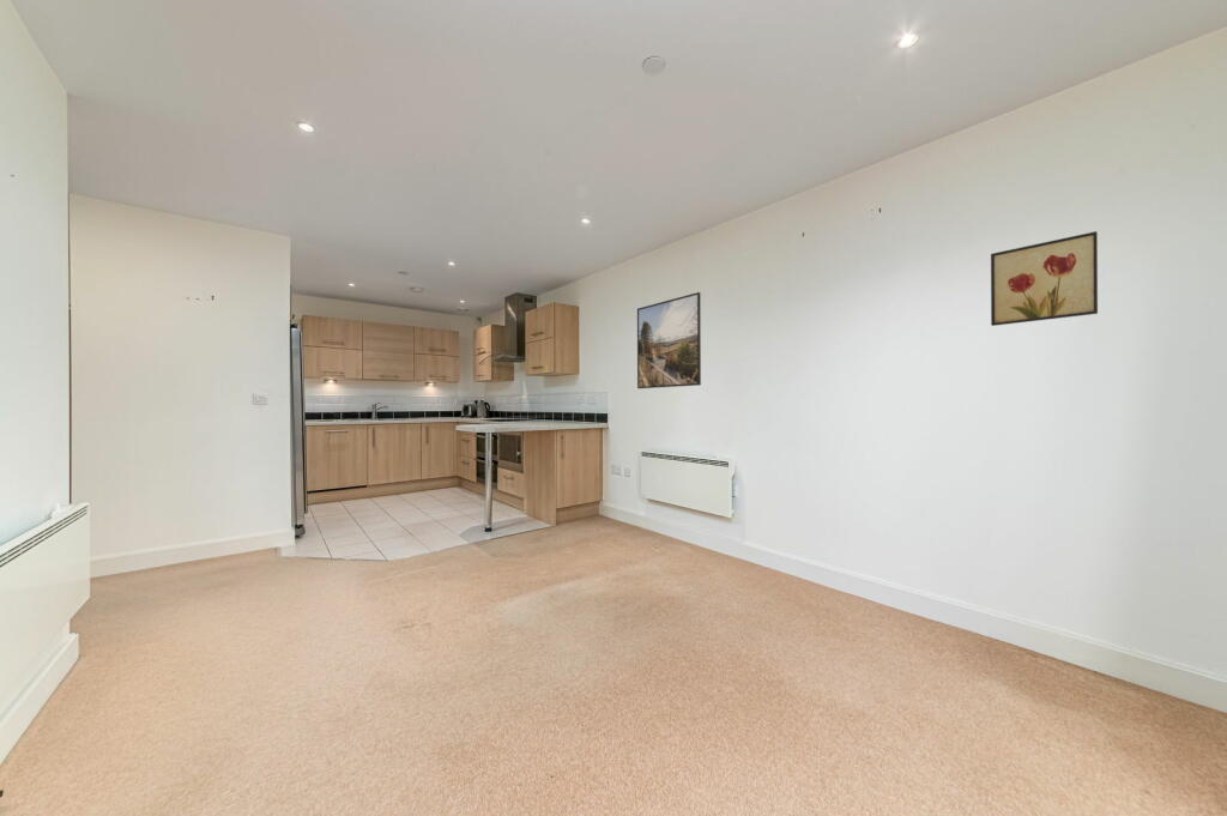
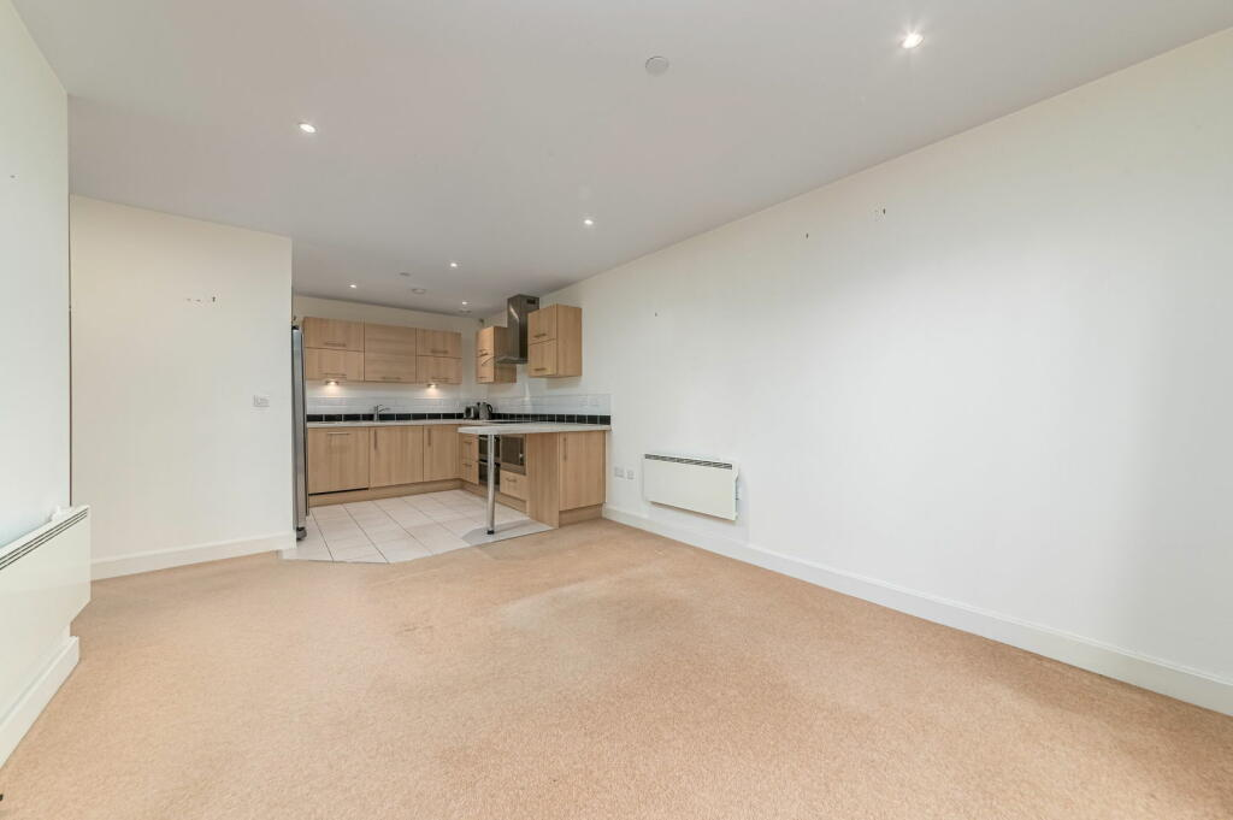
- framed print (666, 344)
- wall art (1040, 282)
